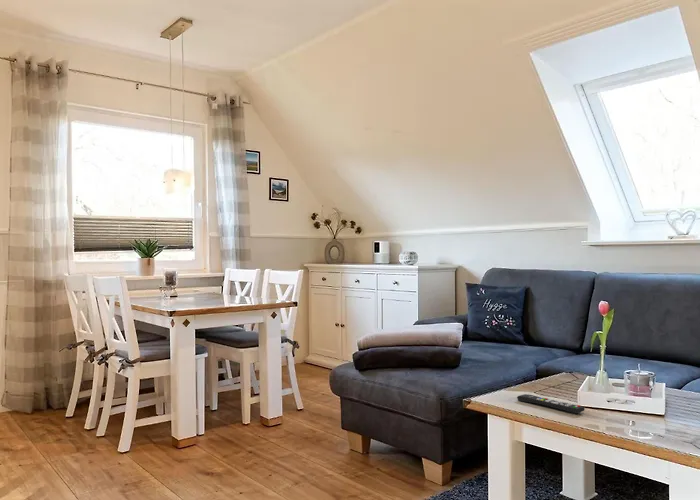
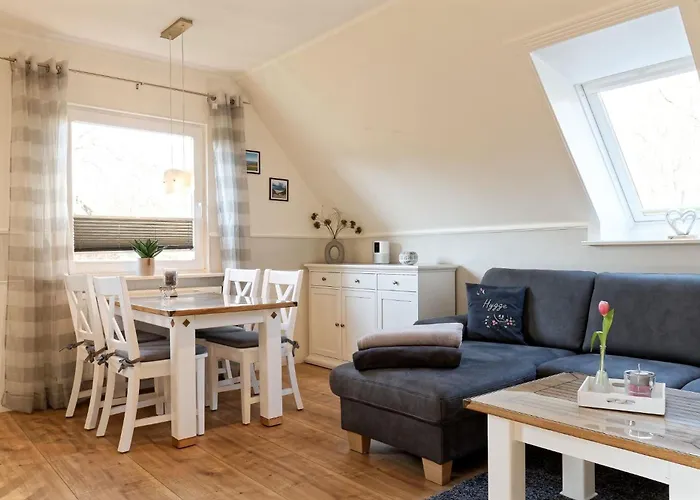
- remote control (549, 403)
